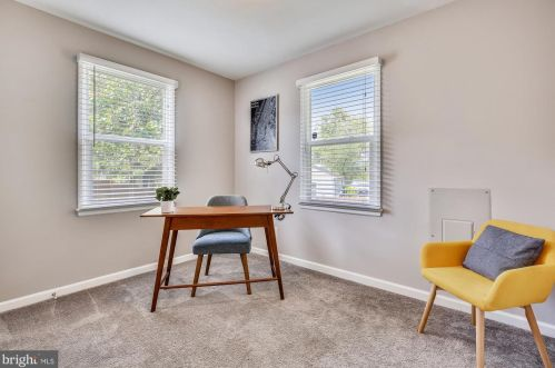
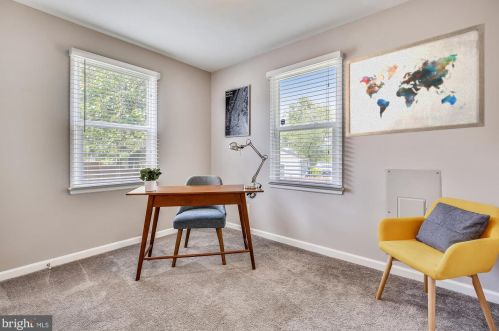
+ wall art (404, 88)
